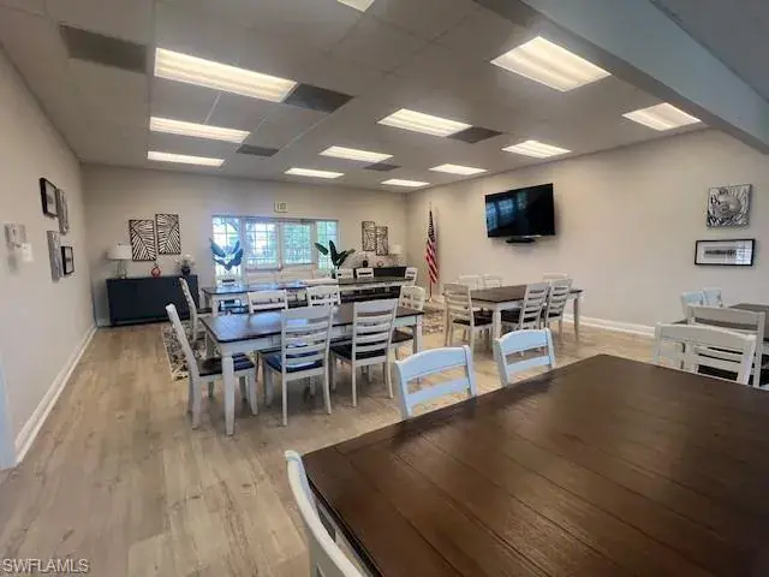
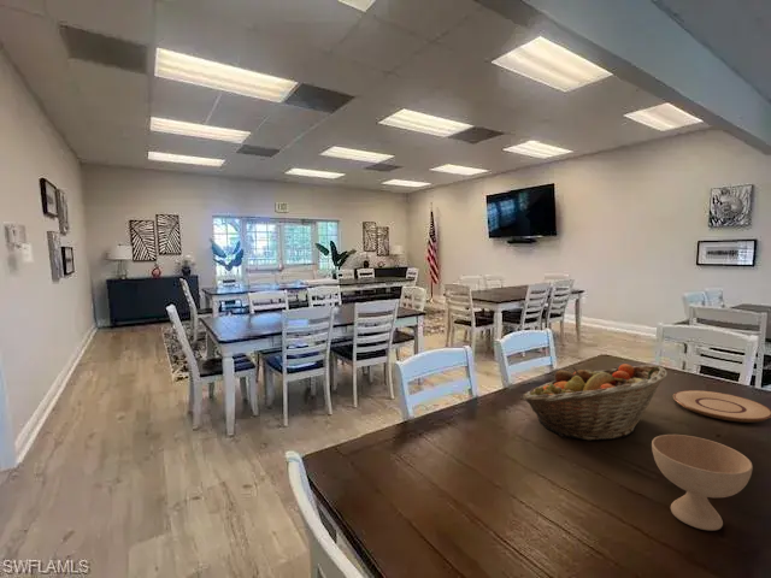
+ bowl (696, 484)
+ plate (719, 405)
+ fruit basket (593, 393)
